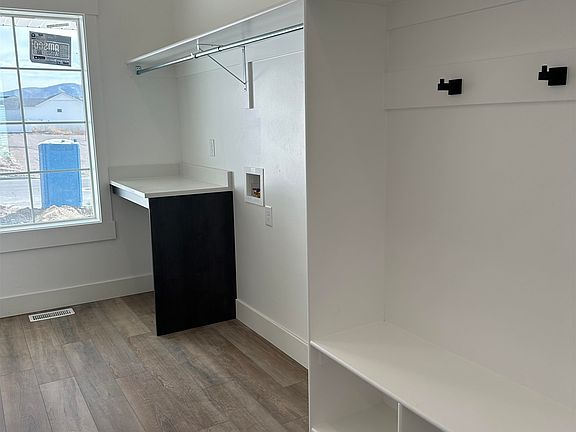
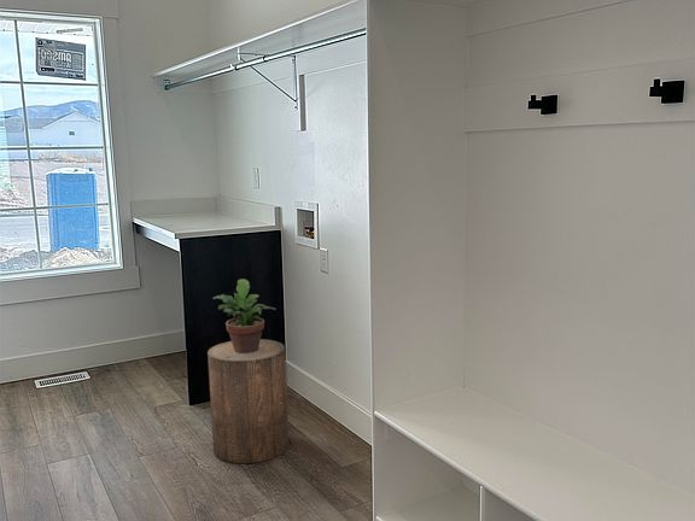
+ potted plant (245, 317)
+ stool (249, 398)
